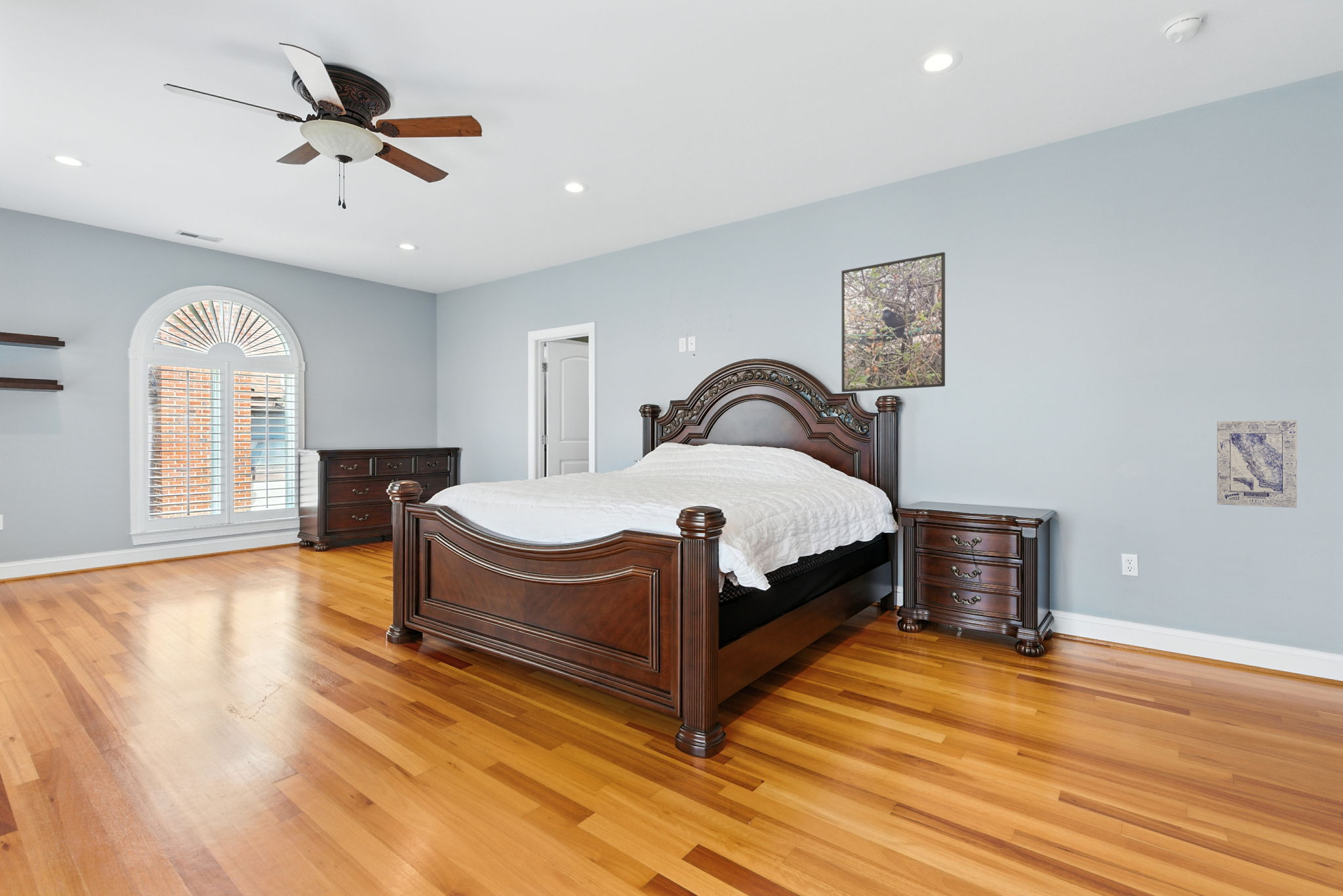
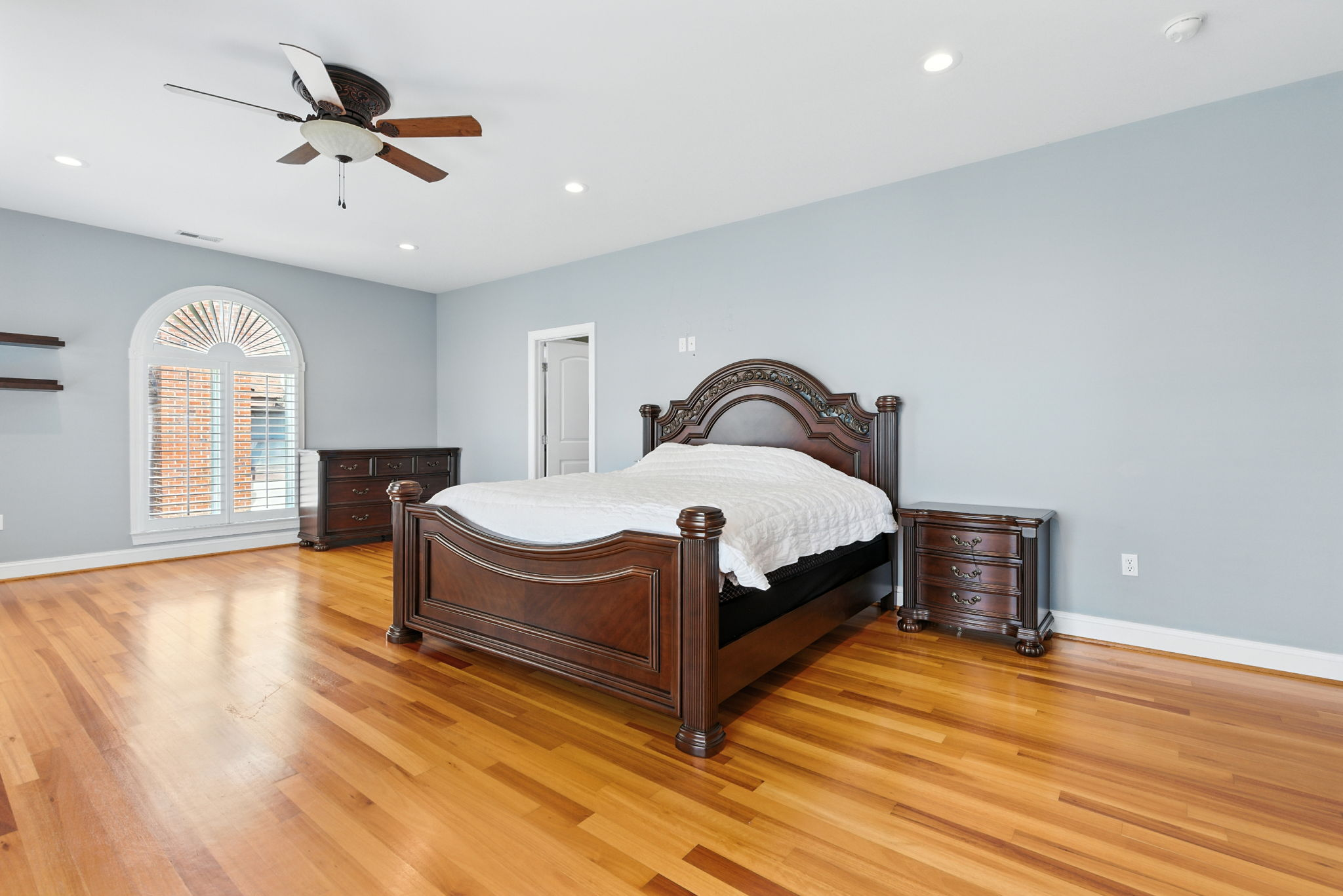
- wall art (1256, 463)
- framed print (891, 325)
